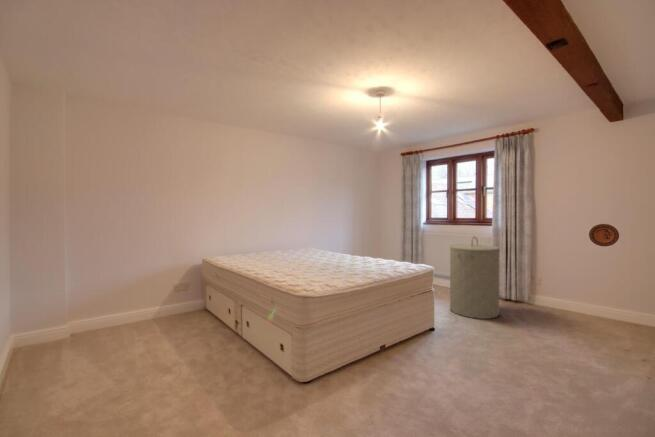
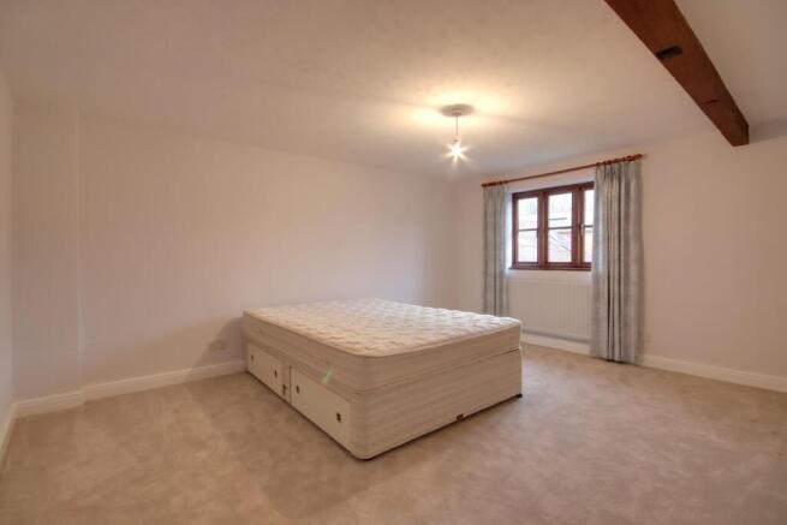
- decorative plate (603, 235)
- laundry hamper (473, 273)
